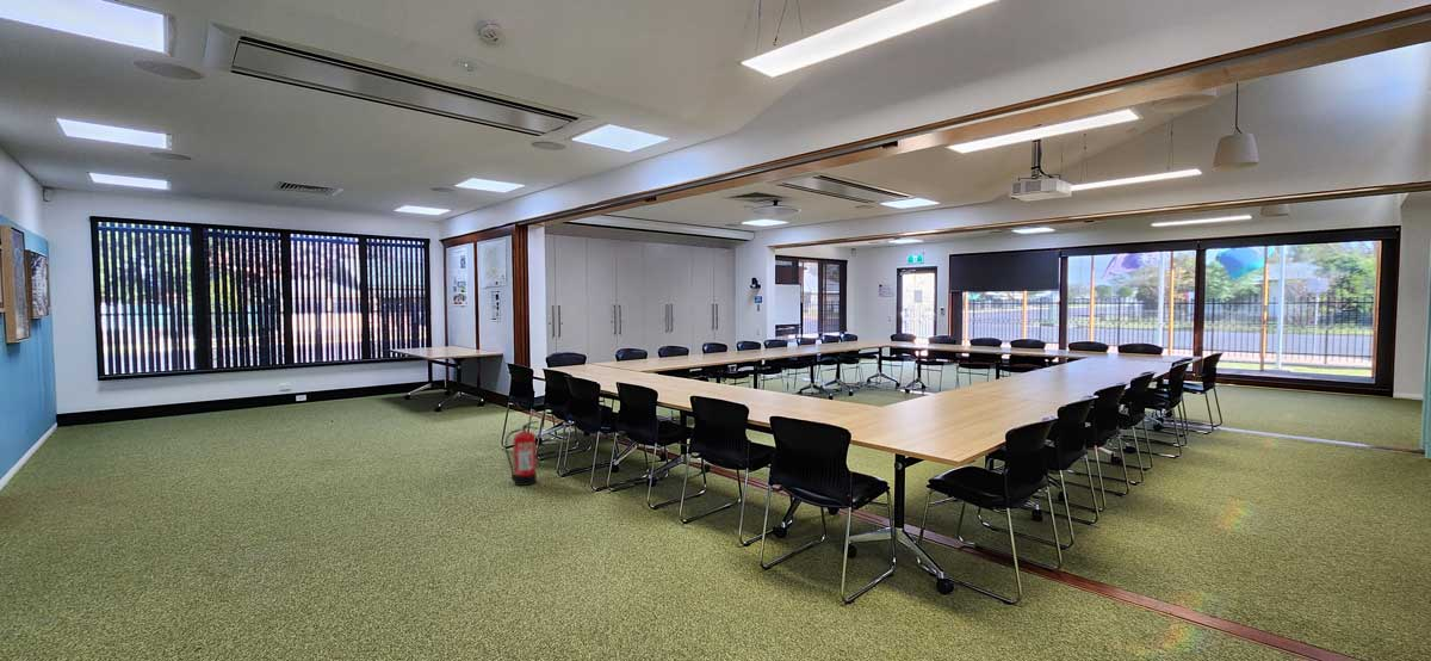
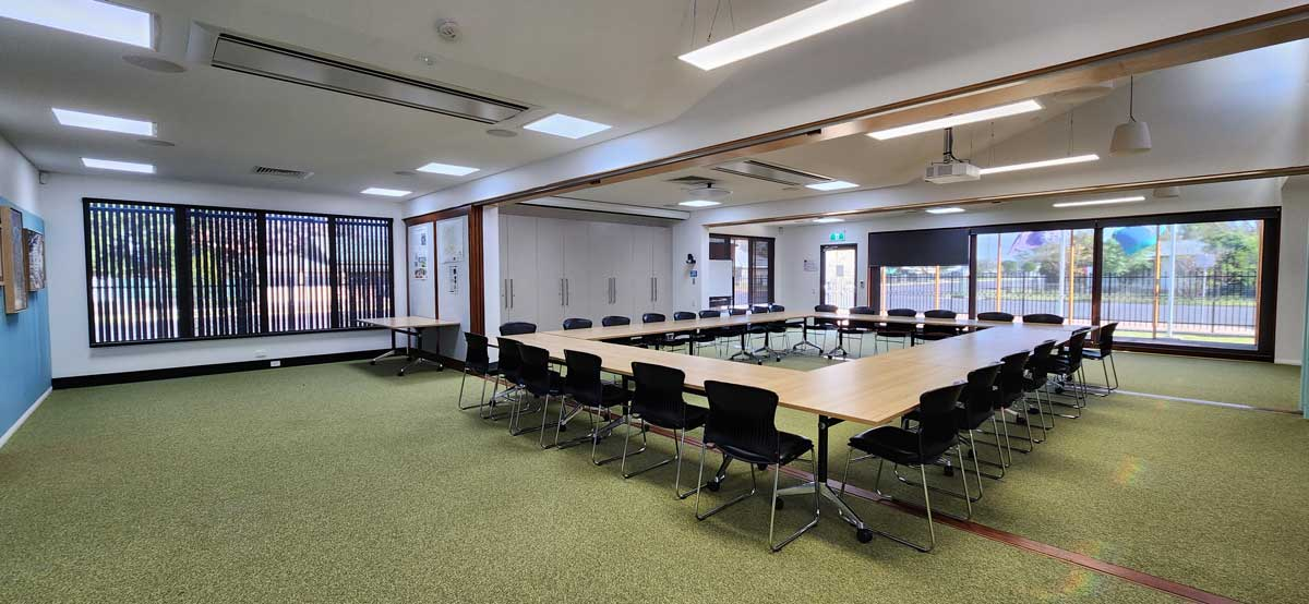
- fire extinguisher (522, 452)
